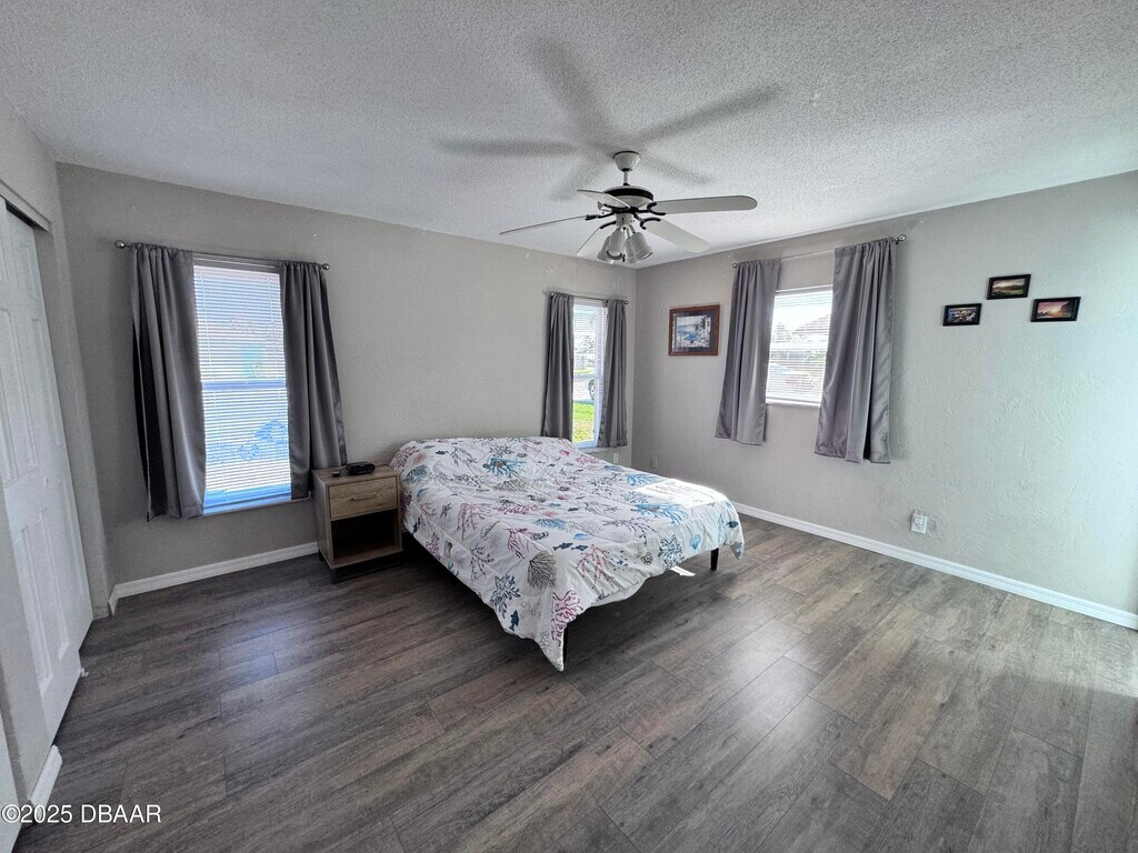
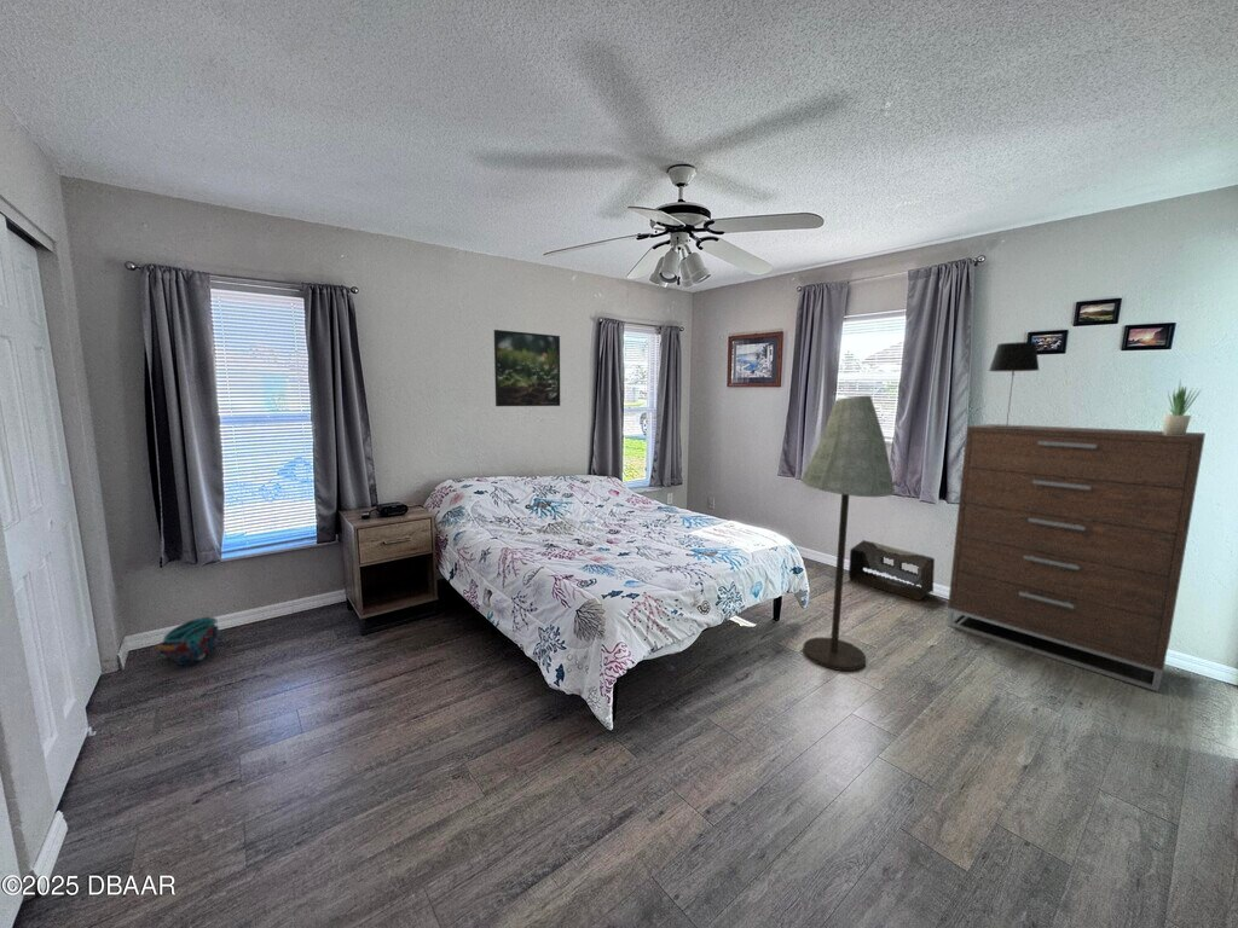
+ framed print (528, 370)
+ floor lamp (843, 529)
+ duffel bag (190, 642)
+ table lamp (1011, 385)
+ storage bin (891, 568)
+ potted plant (1180, 406)
+ dresser (1061, 539)
